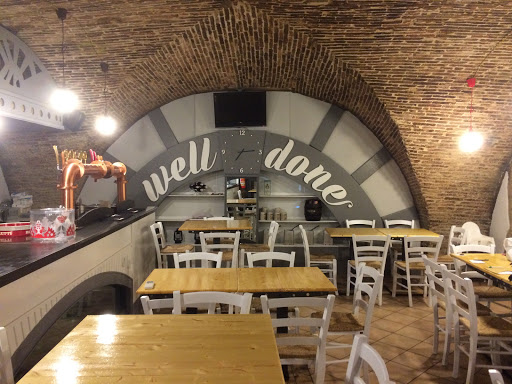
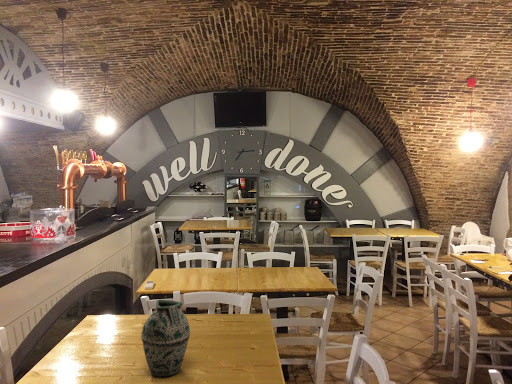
+ vase (166, 337)
